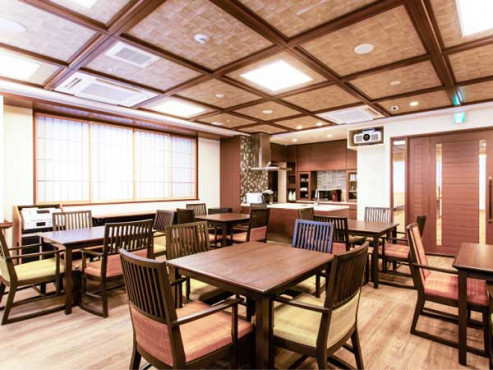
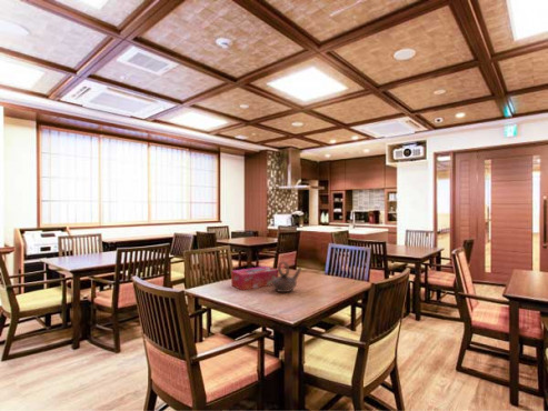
+ tissue box (255, 277)
+ teapot (287, 274)
